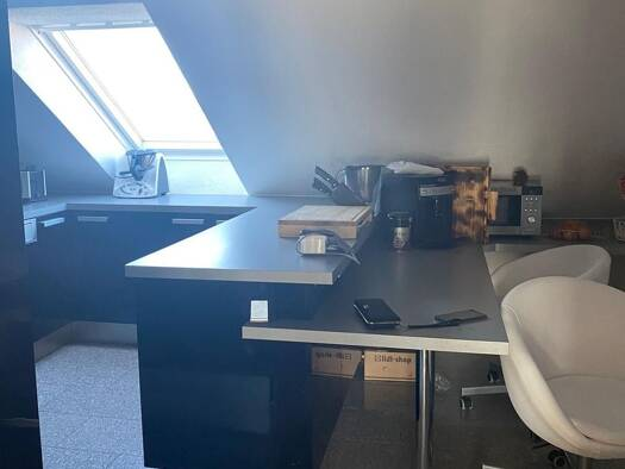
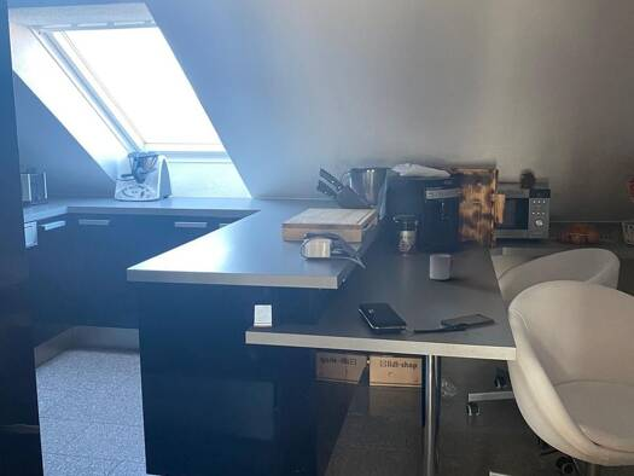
+ cup (442, 266)
